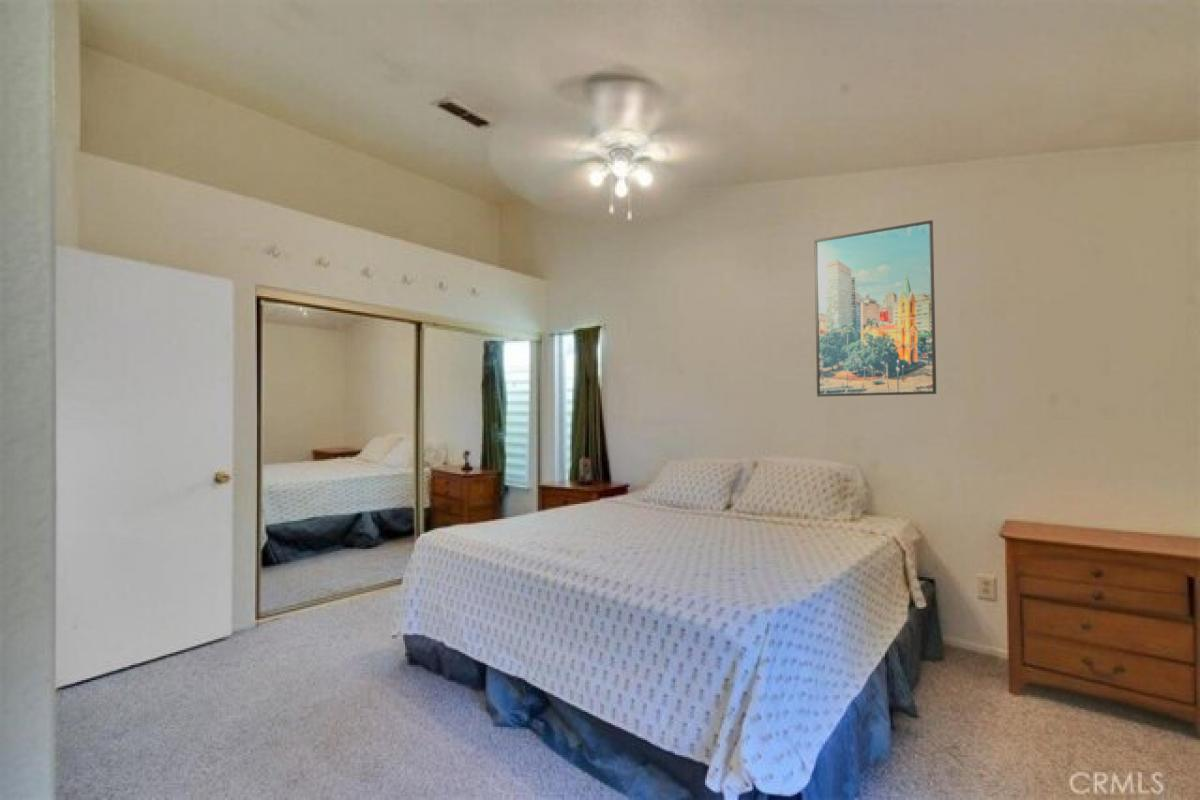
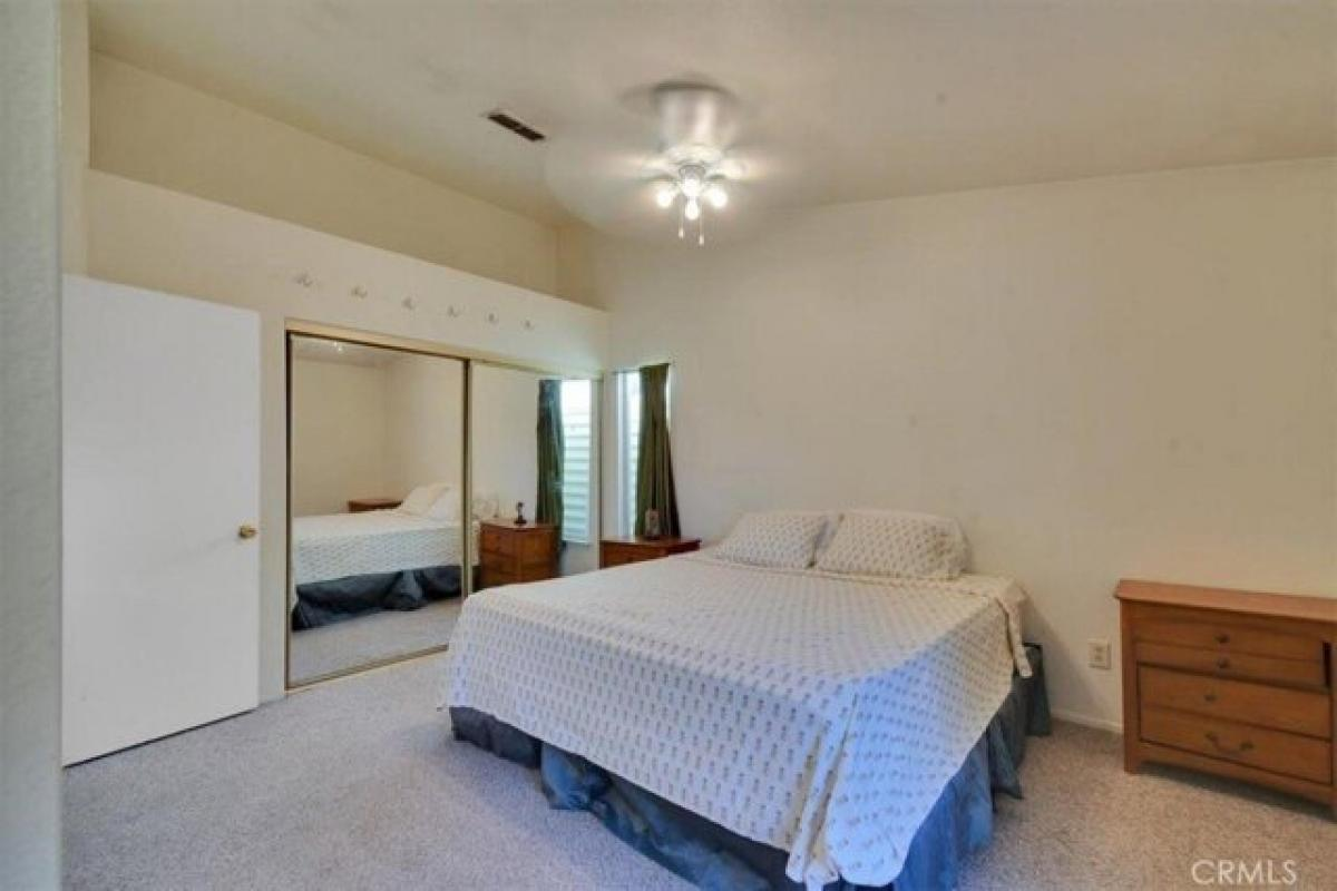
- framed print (872, 312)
